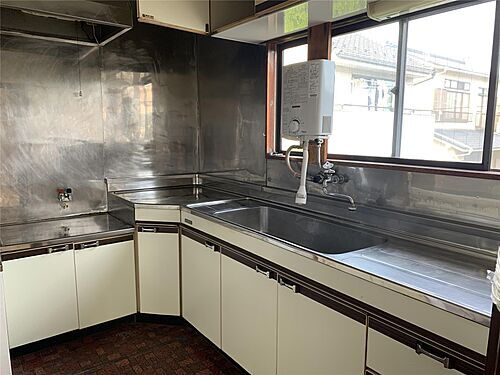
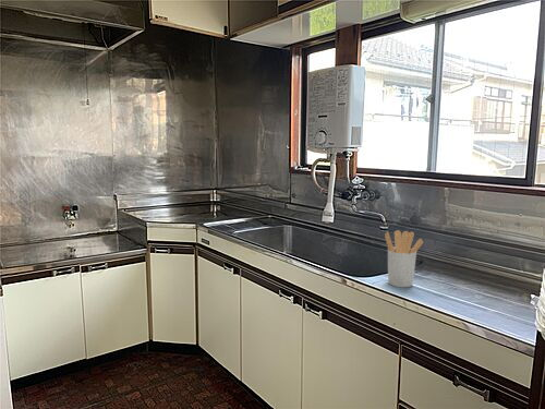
+ utensil holder (401, 256)
